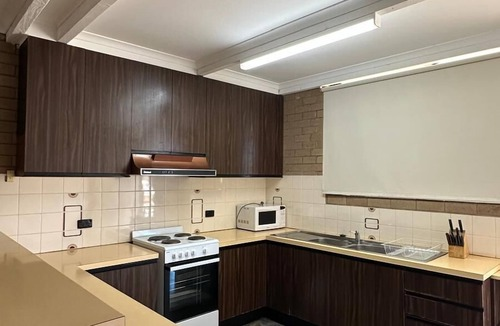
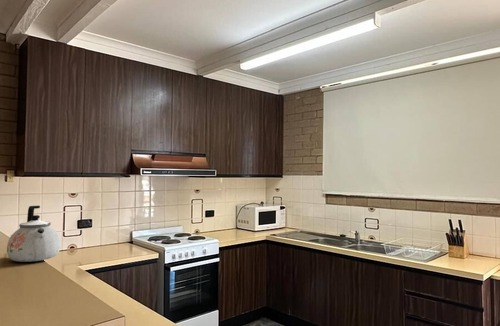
+ kettle (35, 232)
